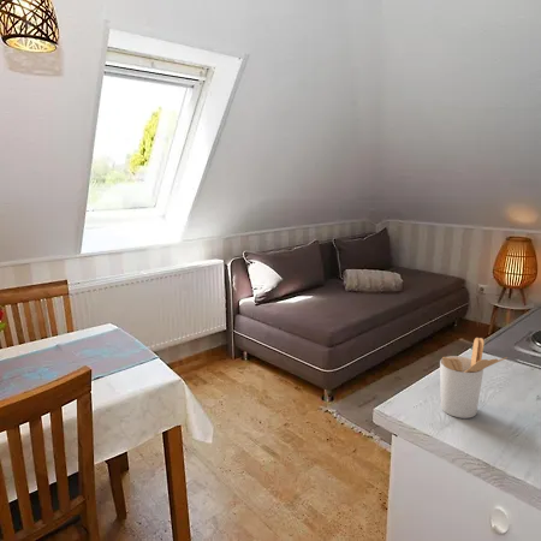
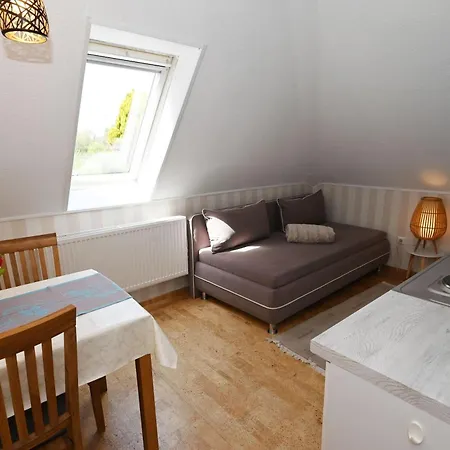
- utensil holder (469, 380)
